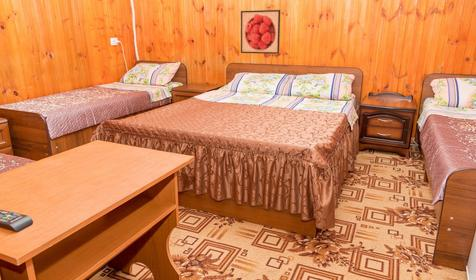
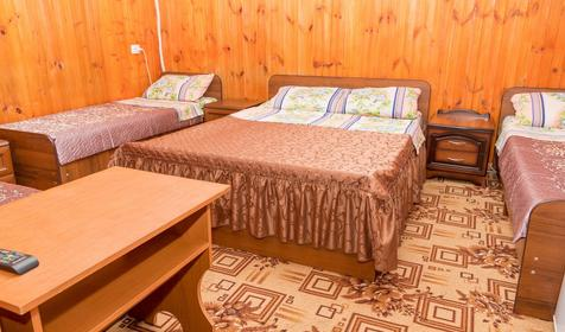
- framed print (259, 32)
